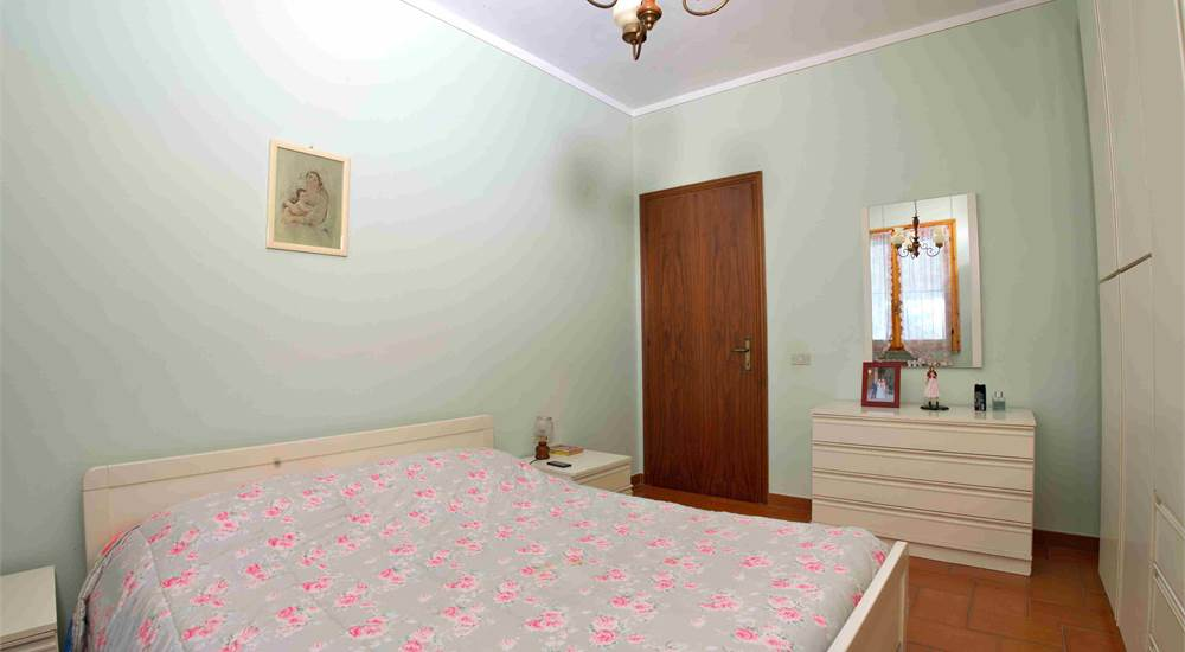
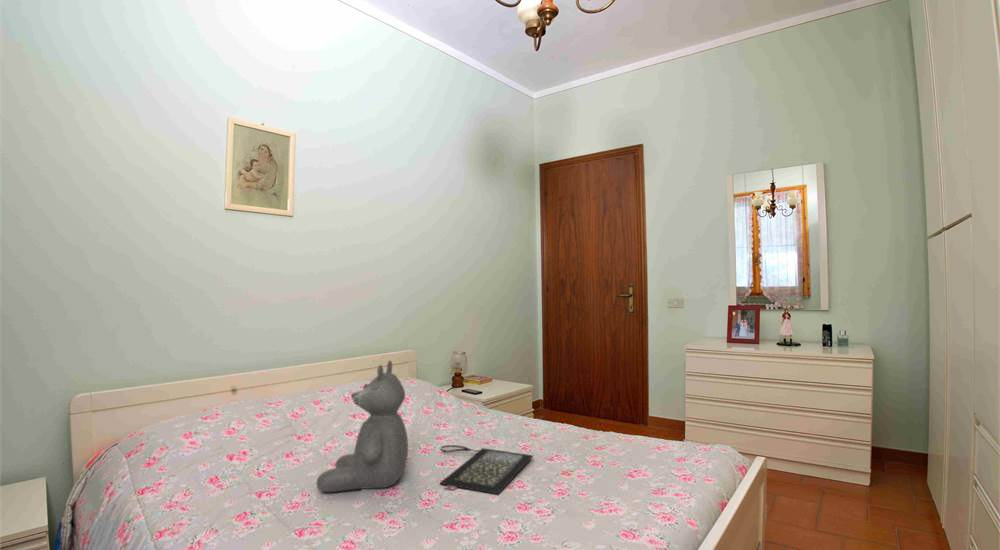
+ teddy bear (366, 422)
+ clutch bag (489, 465)
